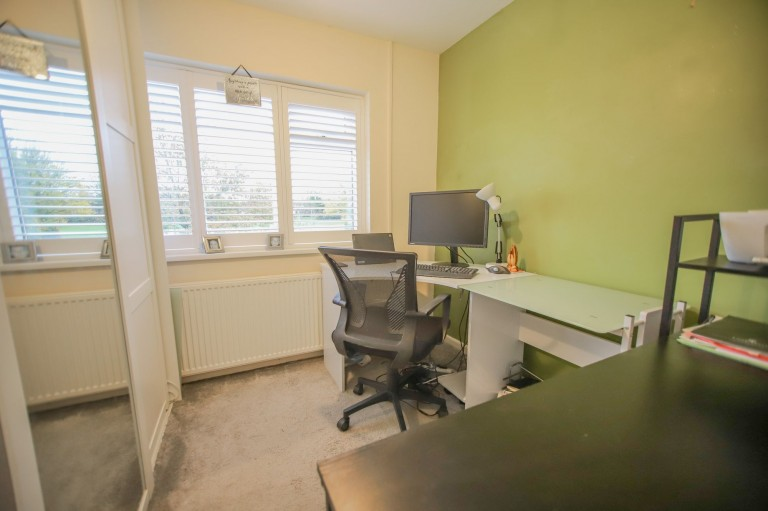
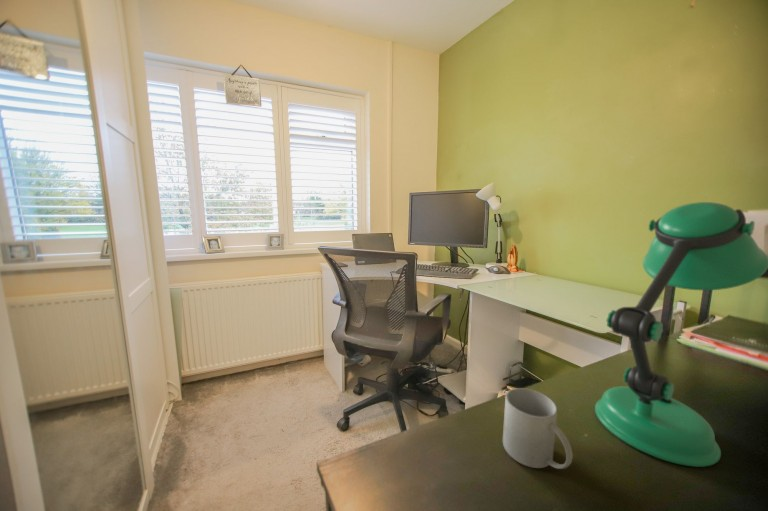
+ desk lamp (662, 323)
+ mug (537, 432)
